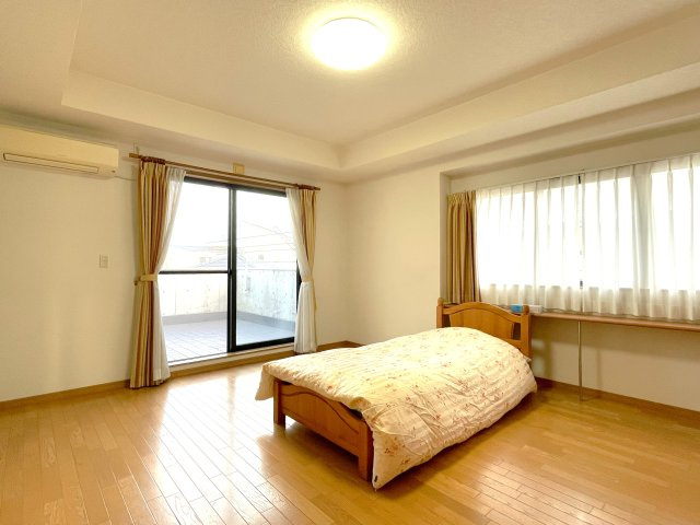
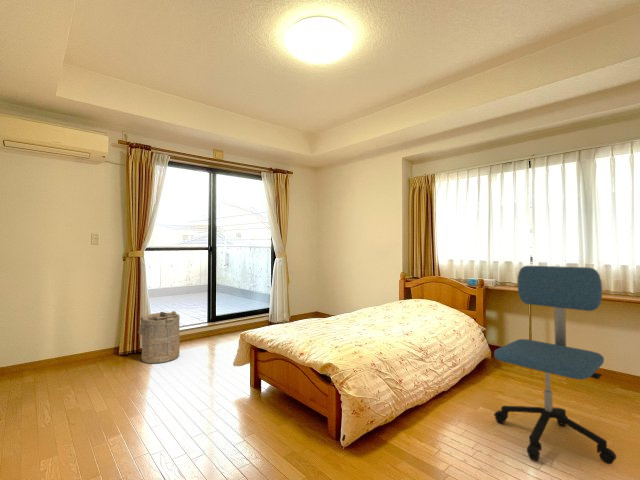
+ office chair (546, 353)
+ laundry hamper (159, 334)
